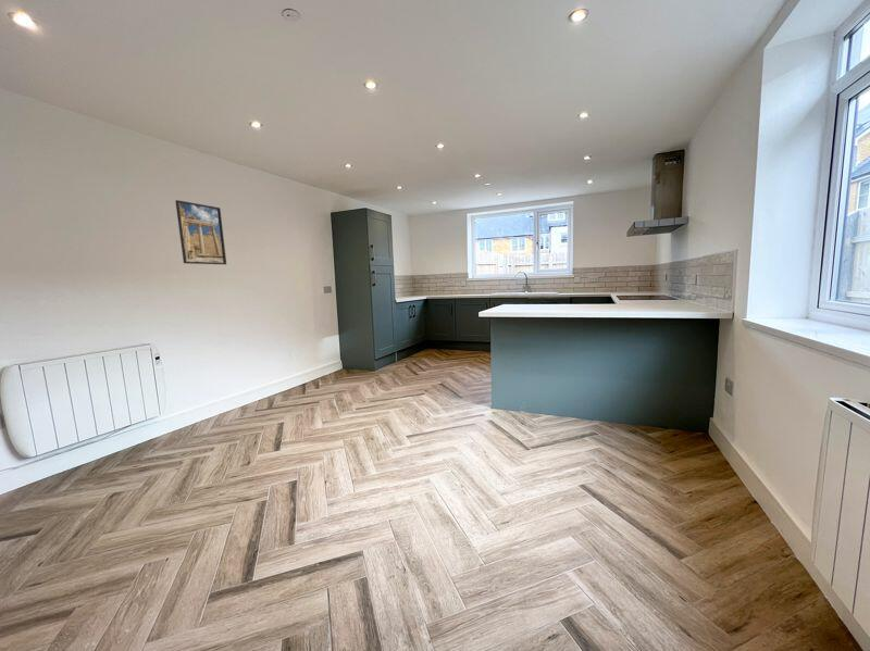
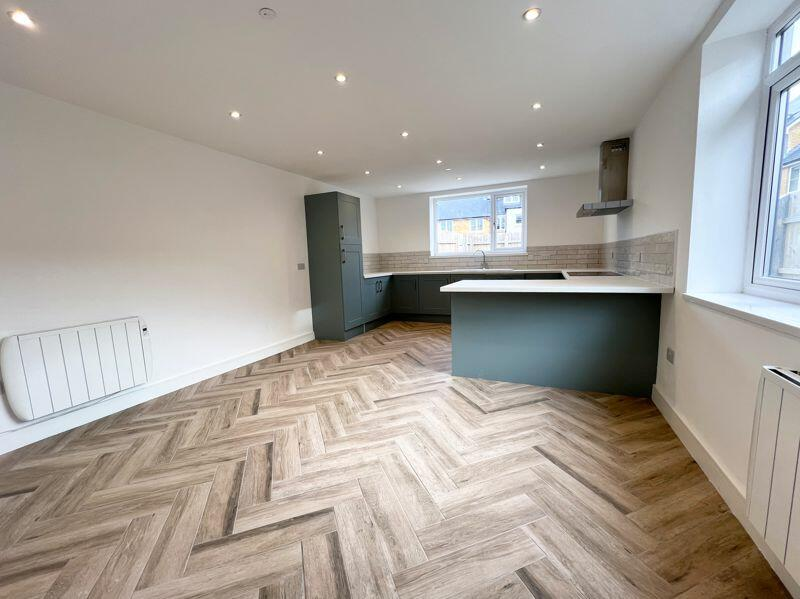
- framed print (202, 234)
